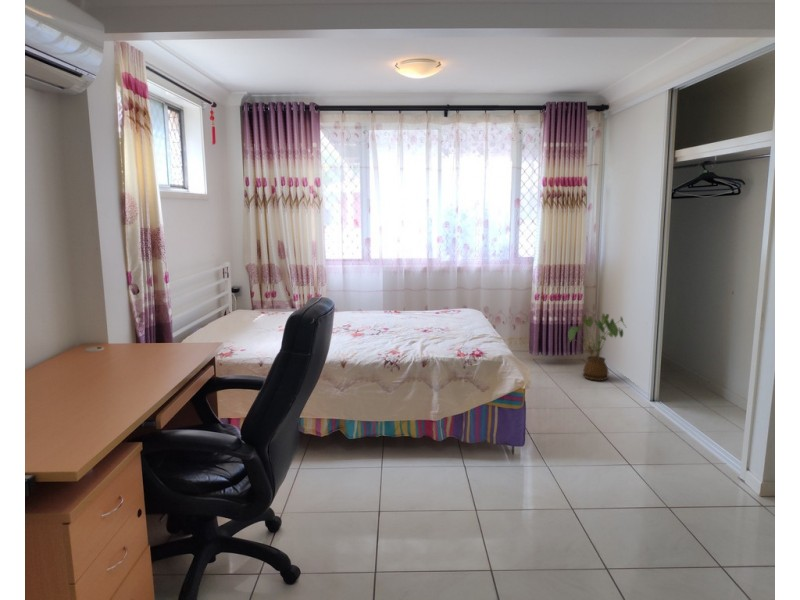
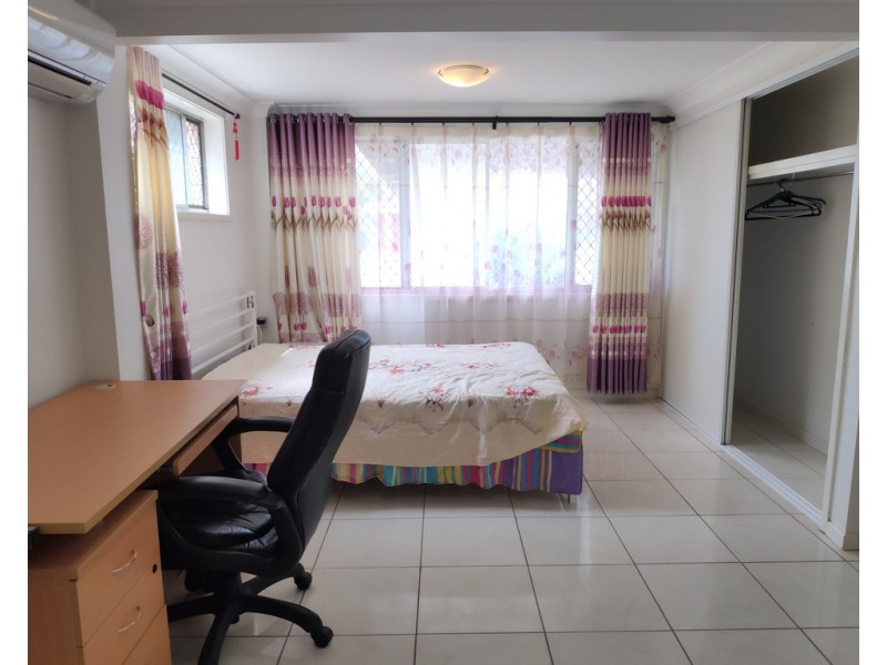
- house plant (594, 346)
